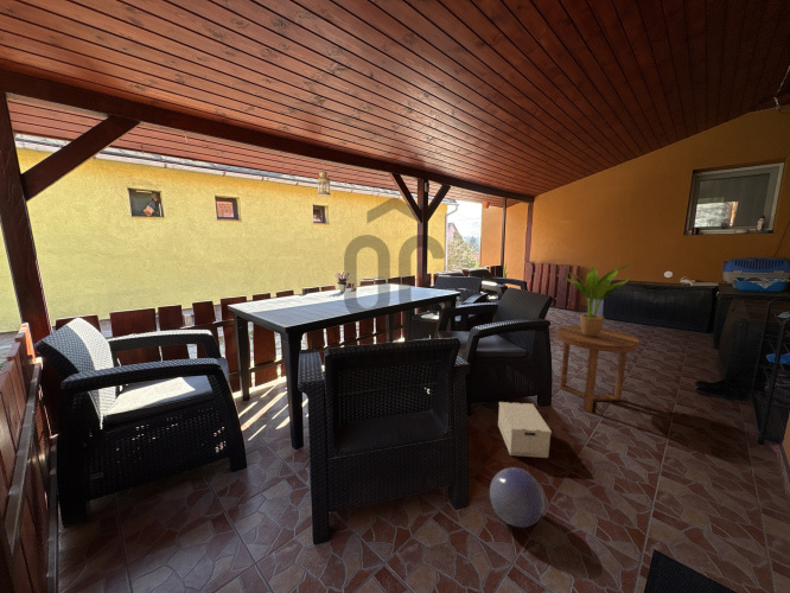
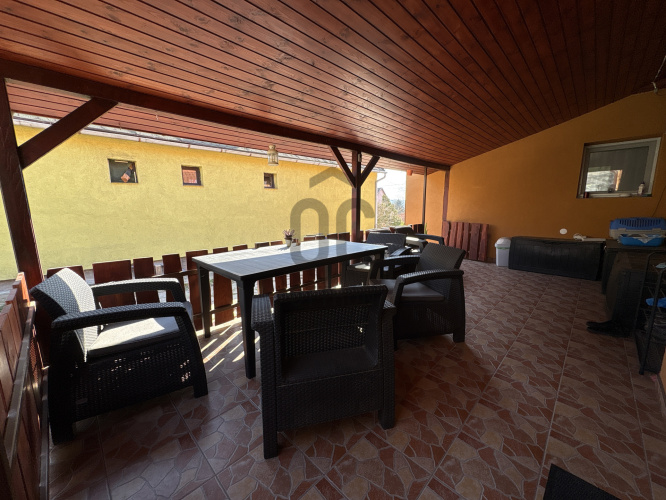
- ball (515, 496)
- potted plant (598, 296)
- side table (592, 366)
- cardboard box (522, 427)
